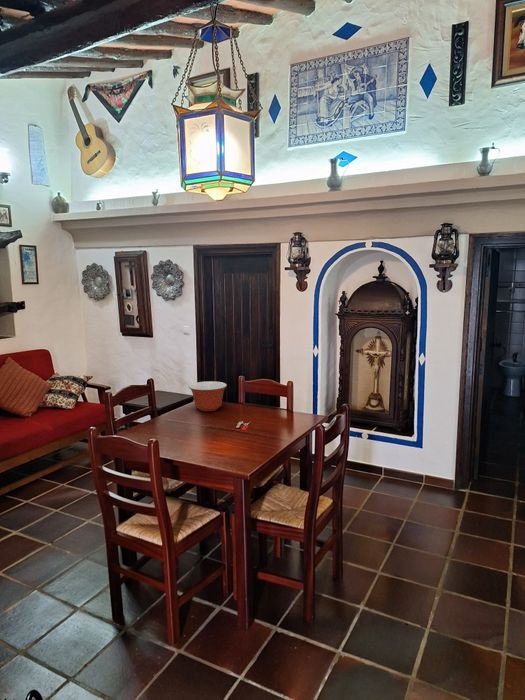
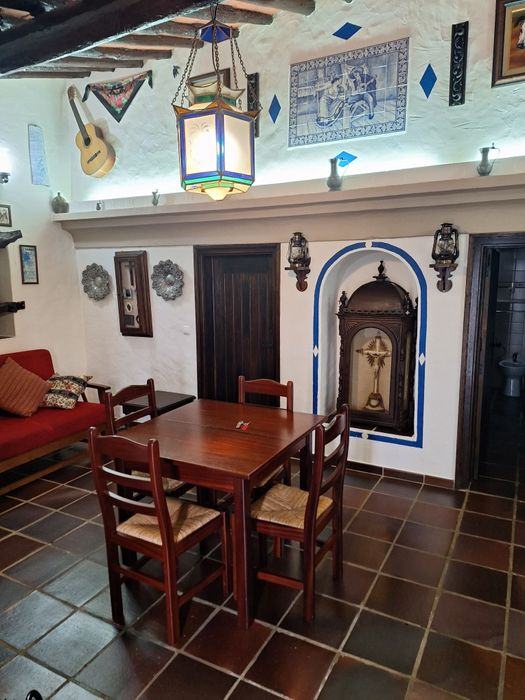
- mixing bowl (208, 397)
